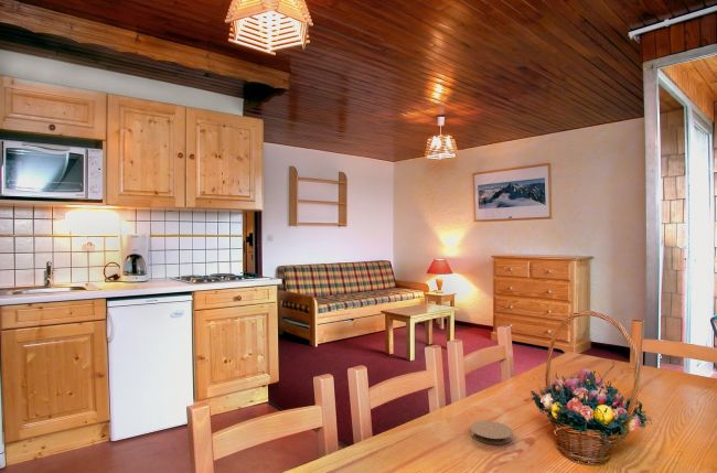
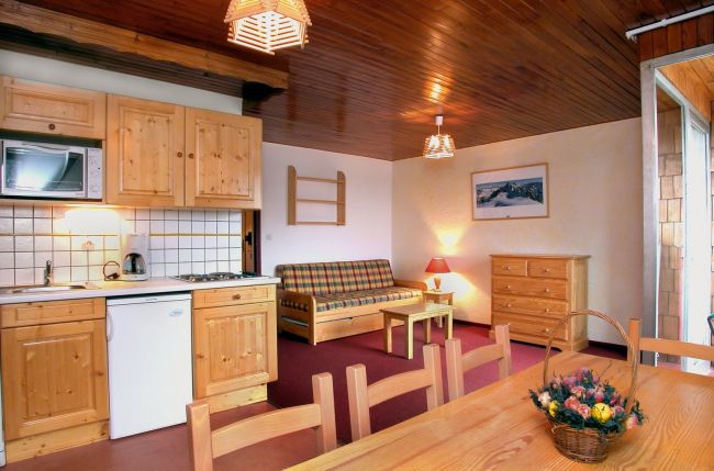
- coaster (491, 431)
